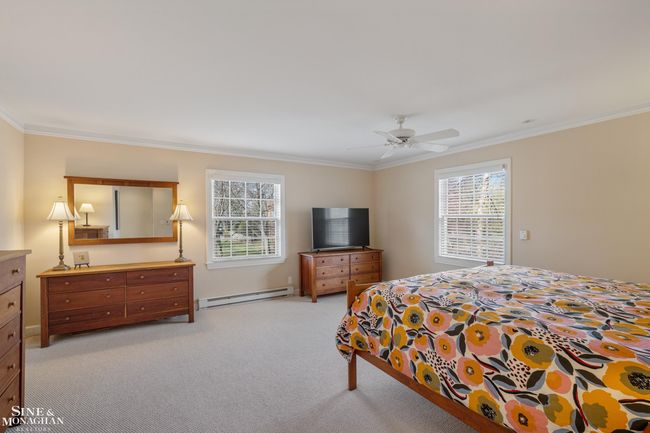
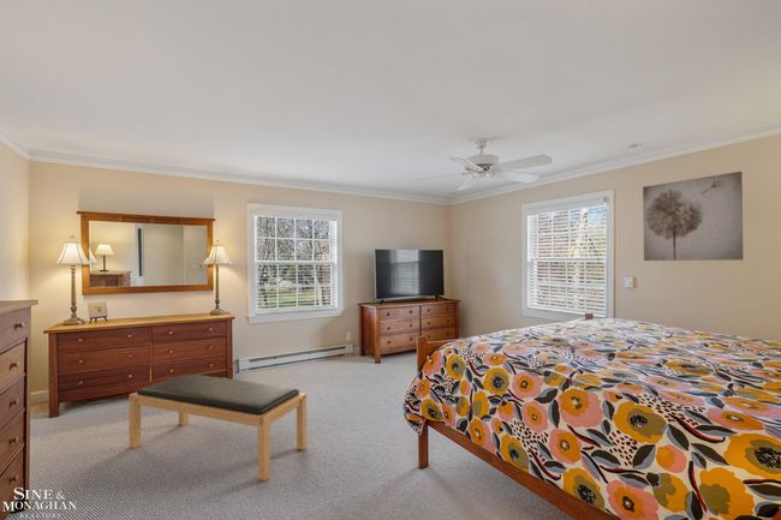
+ bench (217, 417)
+ wall art (688, 220)
